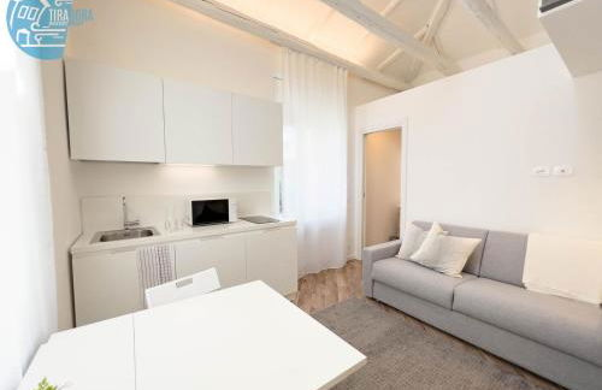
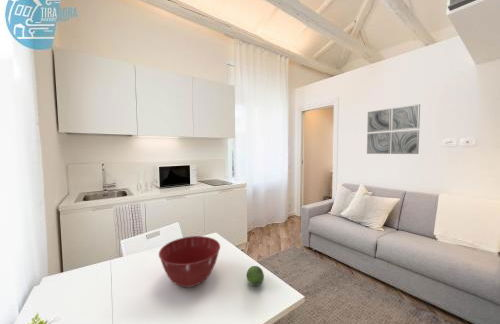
+ fruit (255, 274)
+ wall art (391, 130)
+ mixing bowl (191, 263)
